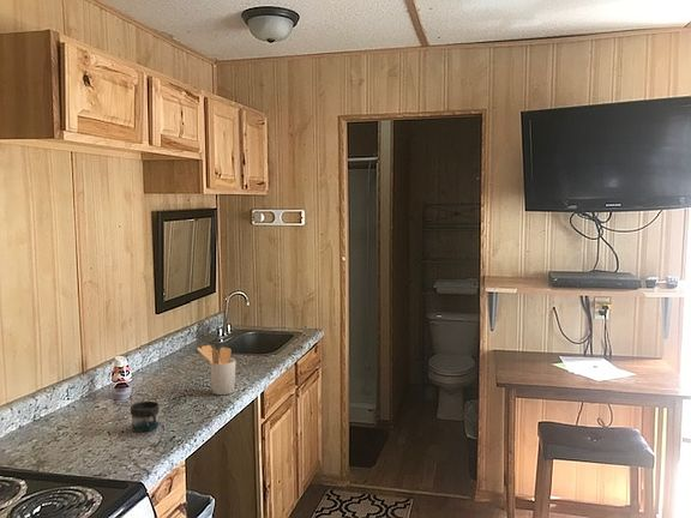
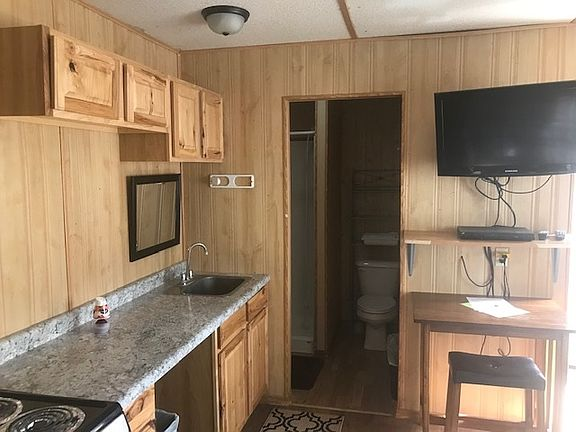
- mug (148, 416)
- utensil holder (217, 368)
